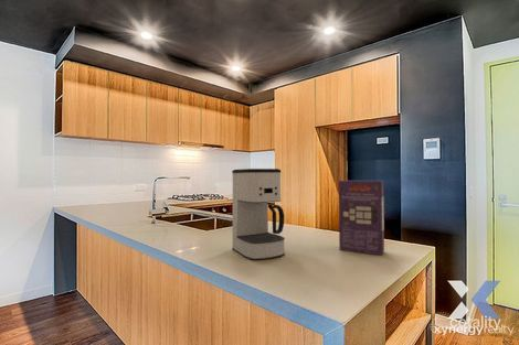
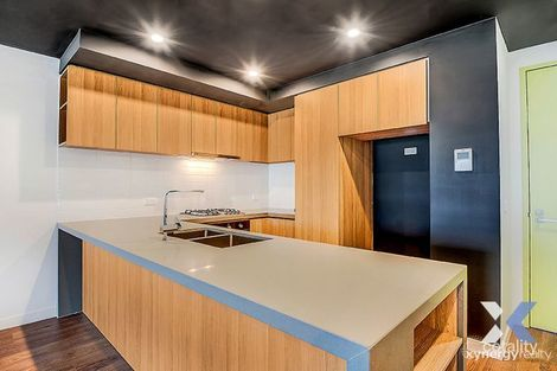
- coffee maker (262, 209)
- cereal box (361, 215)
